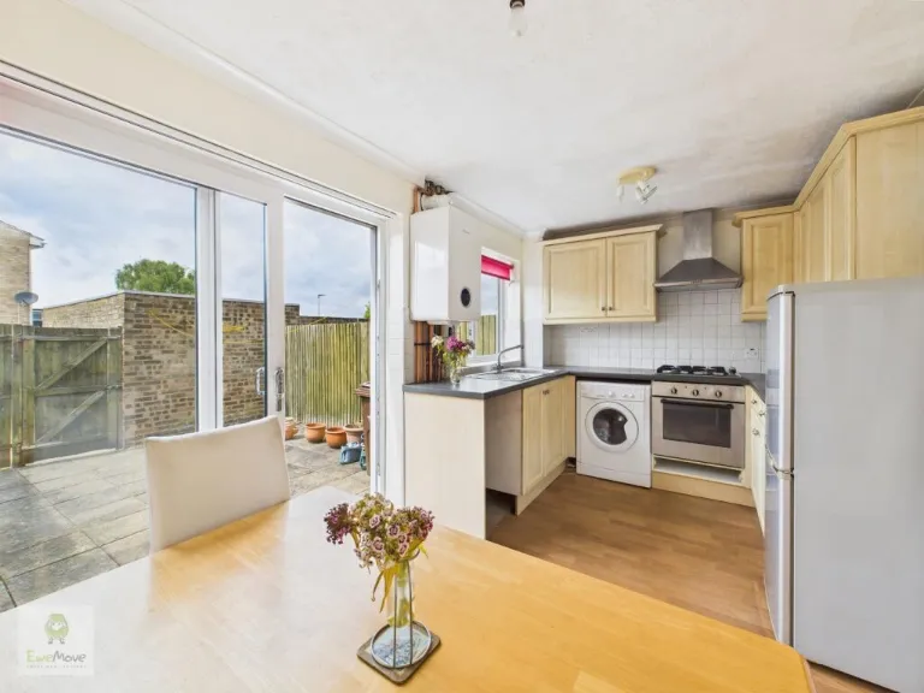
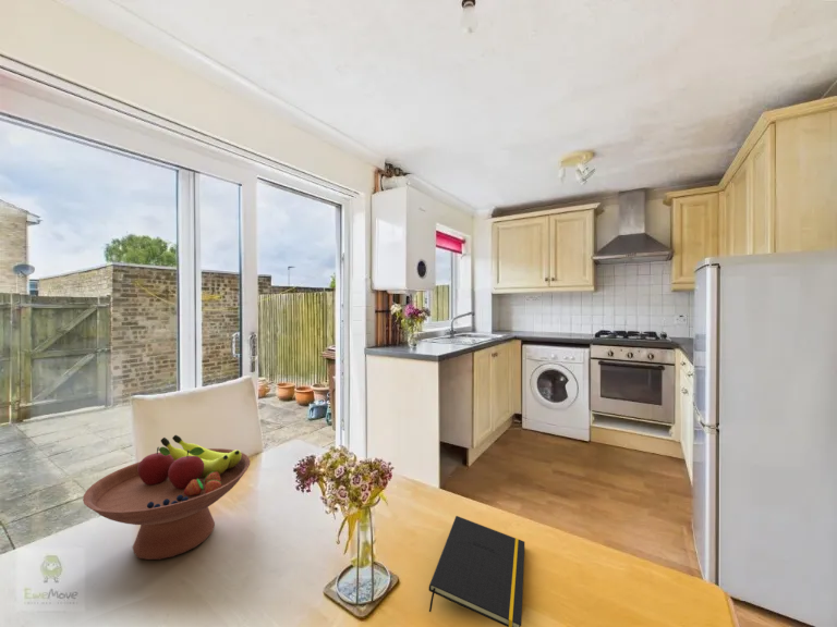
+ fruit bowl (175, 493)
+ notepad (482, 563)
